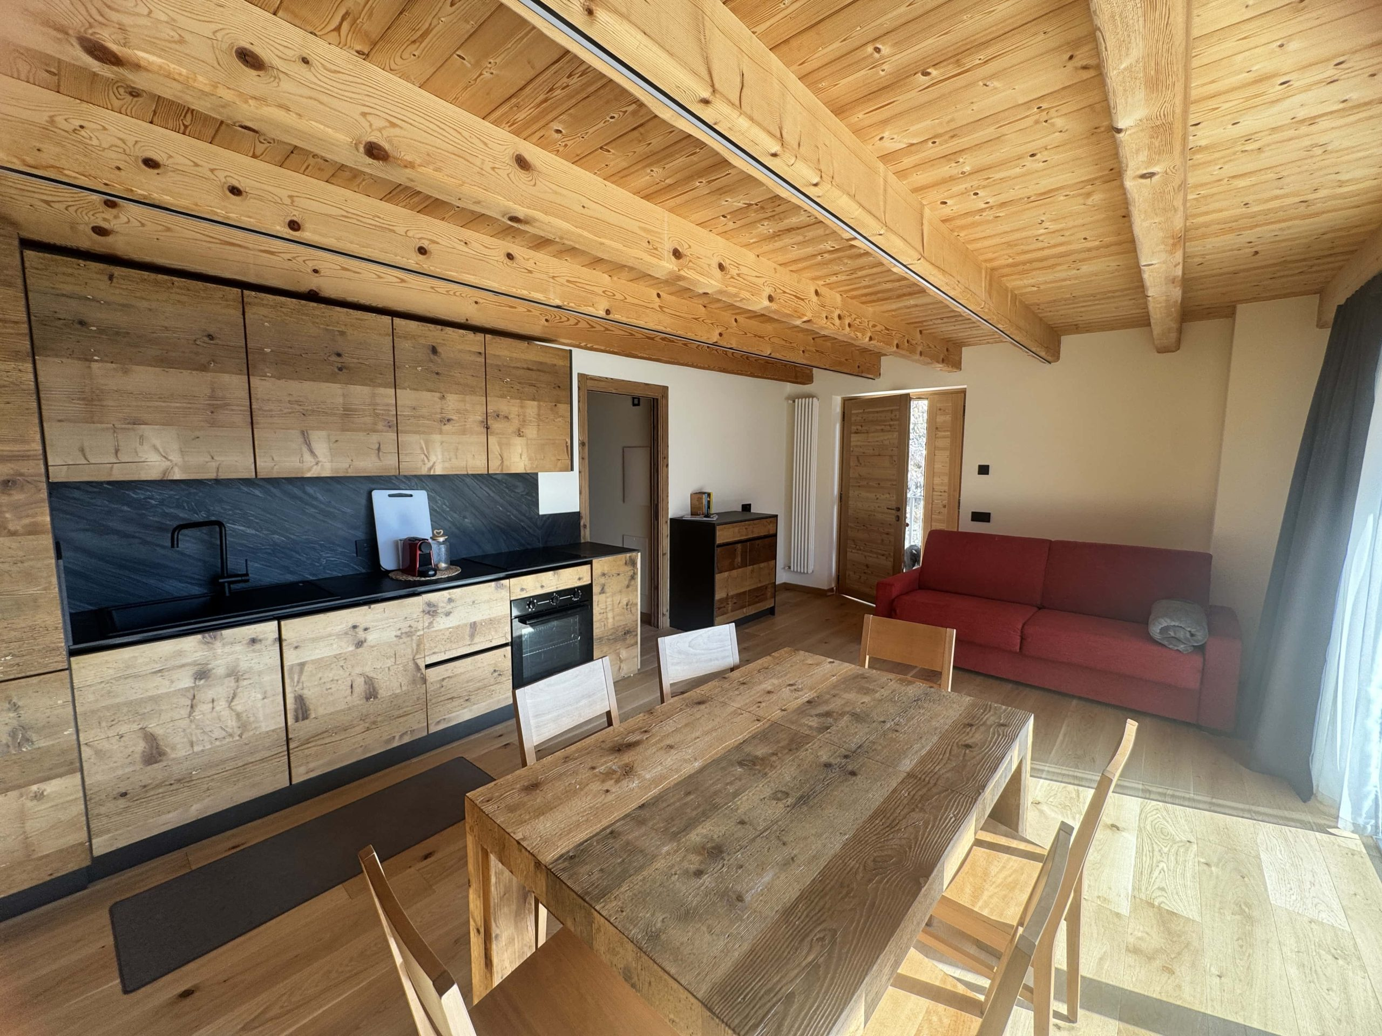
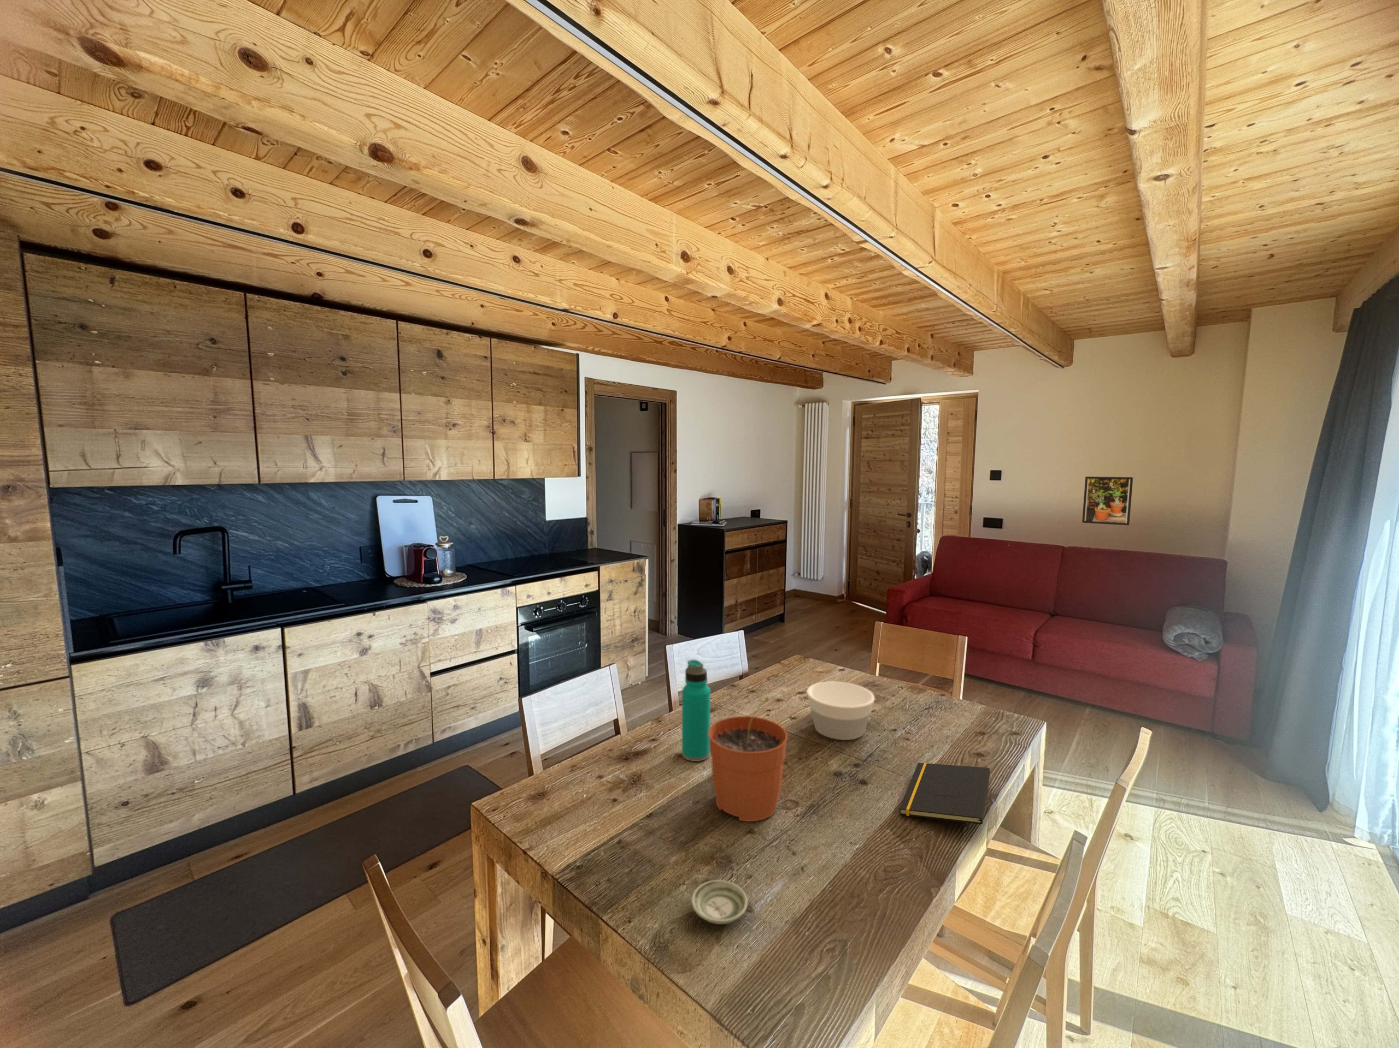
+ notepad (946, 789)
+ saucer (719, 905)
+ bowl (839, 711)
+ plant pot (747, 750)
+ water bottle (696, 709)
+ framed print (1107, 501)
